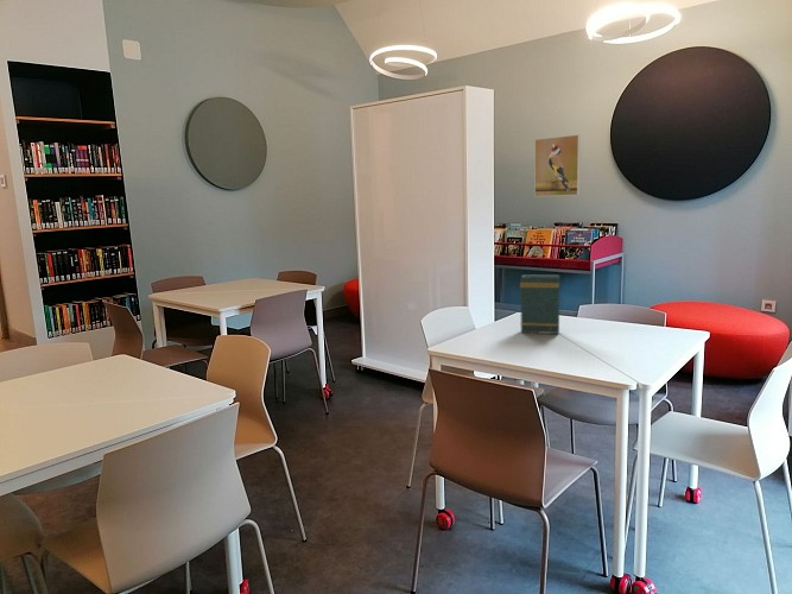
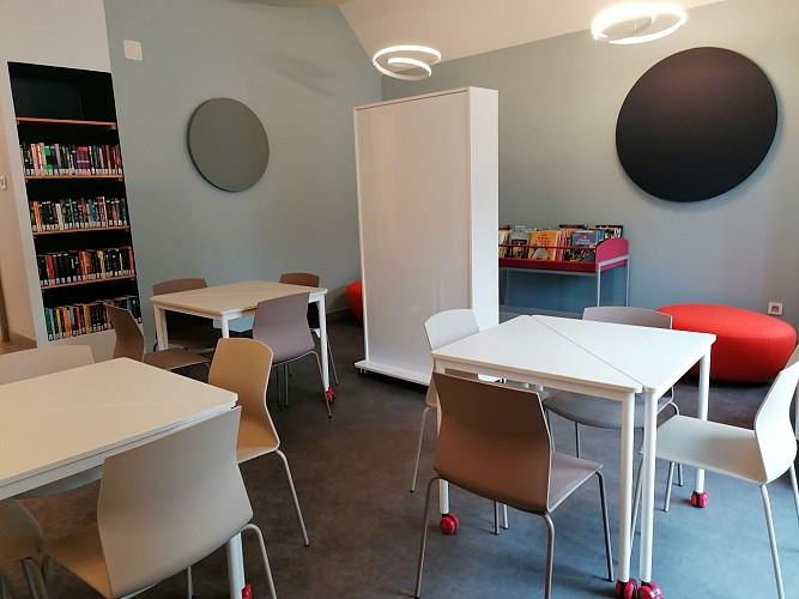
- book (539, 304)
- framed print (556, 166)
